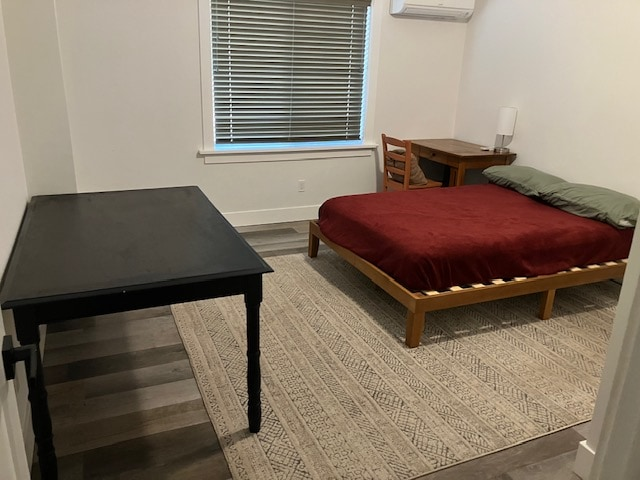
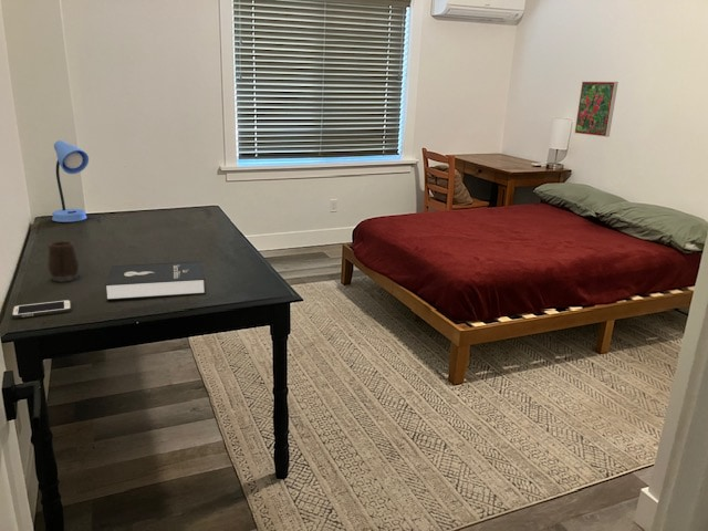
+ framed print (595, 108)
+ desk lamp (69, 173)
+ booklet (157, 279)
+ mug (63, 259)
+ cell phone (42, 309)
